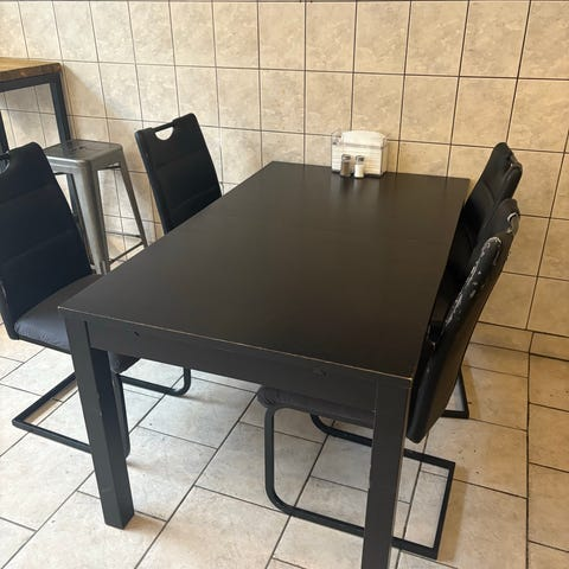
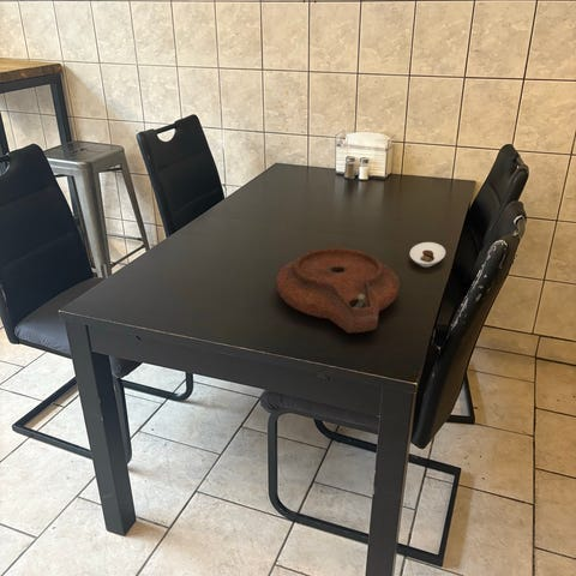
+ plate (335, 286)
+ saucer (427, 256)
